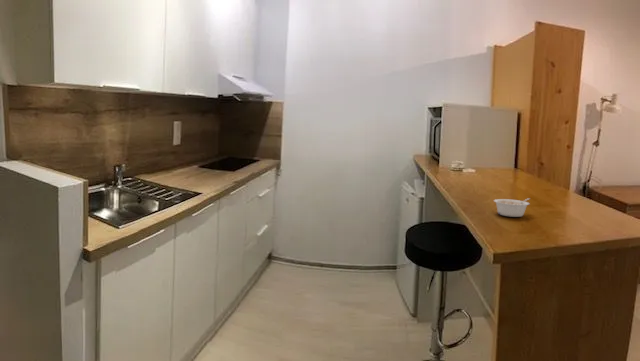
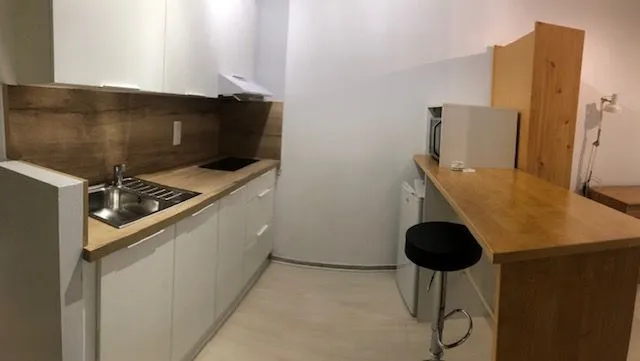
- legume (511, 206)
